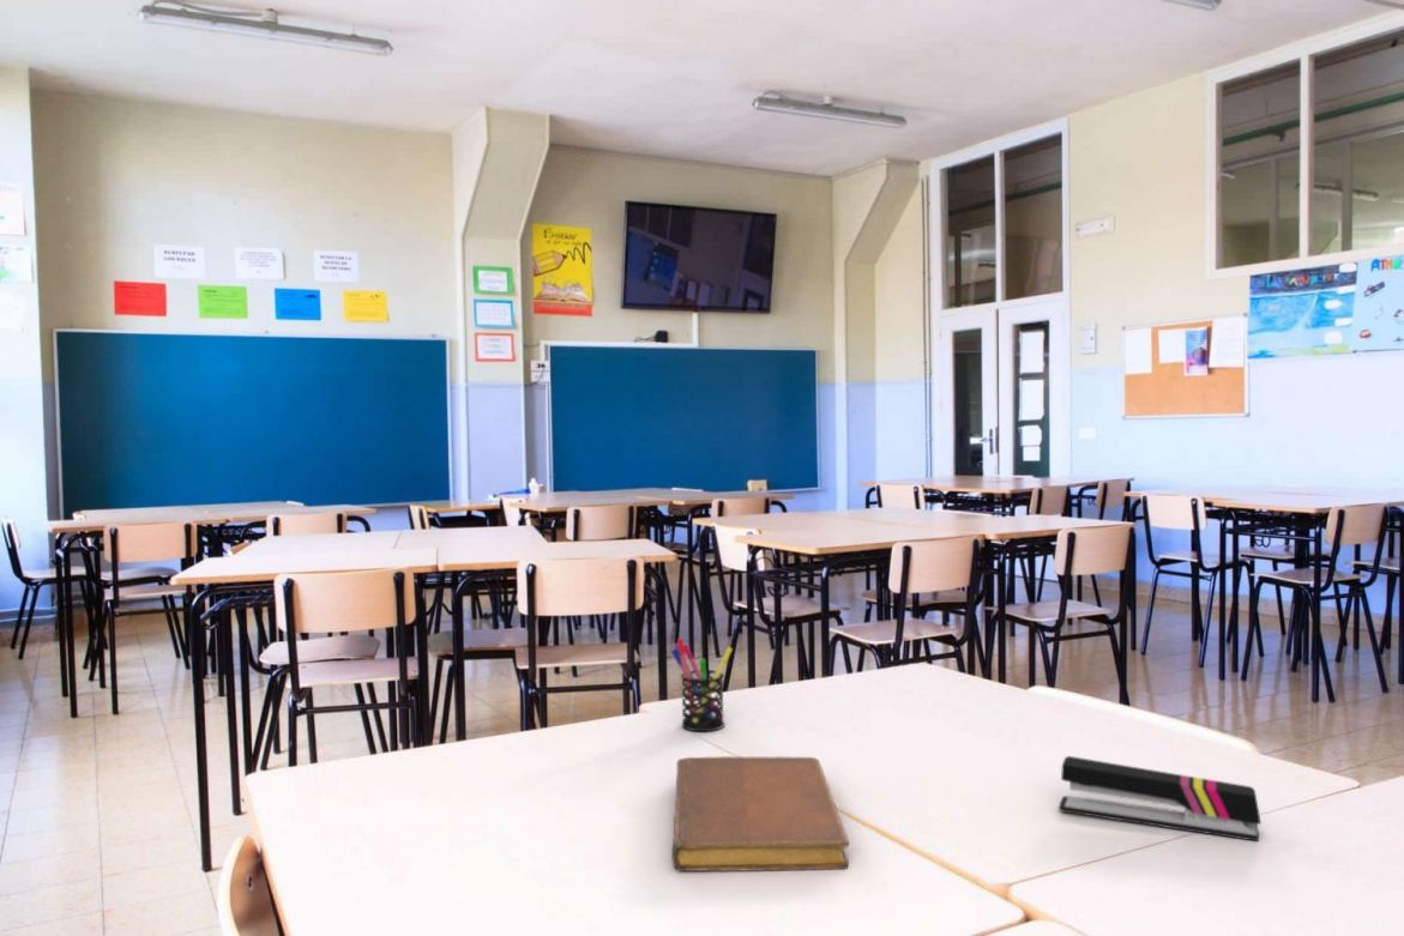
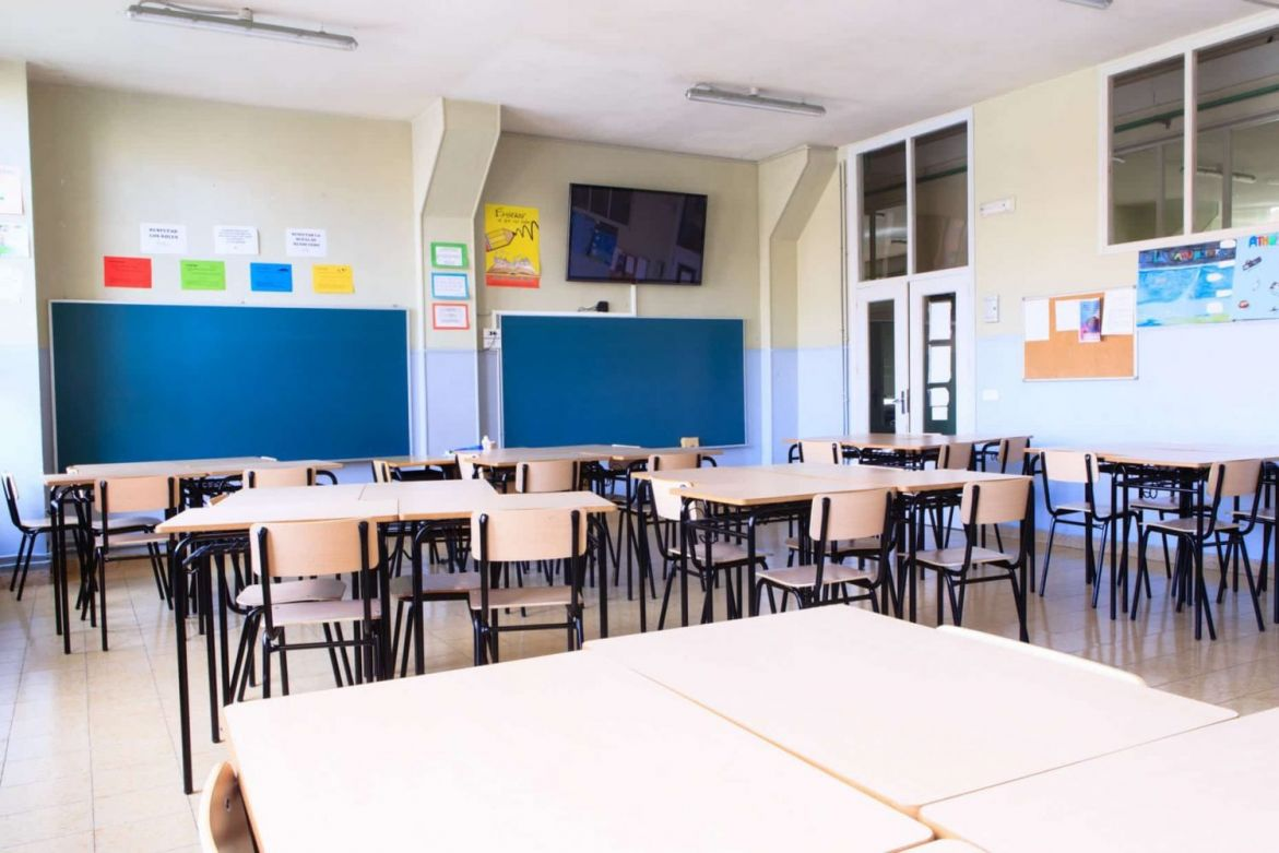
- stapler (1156, 795)
- notebook (753, 807)
- pen holder (699, 682)
